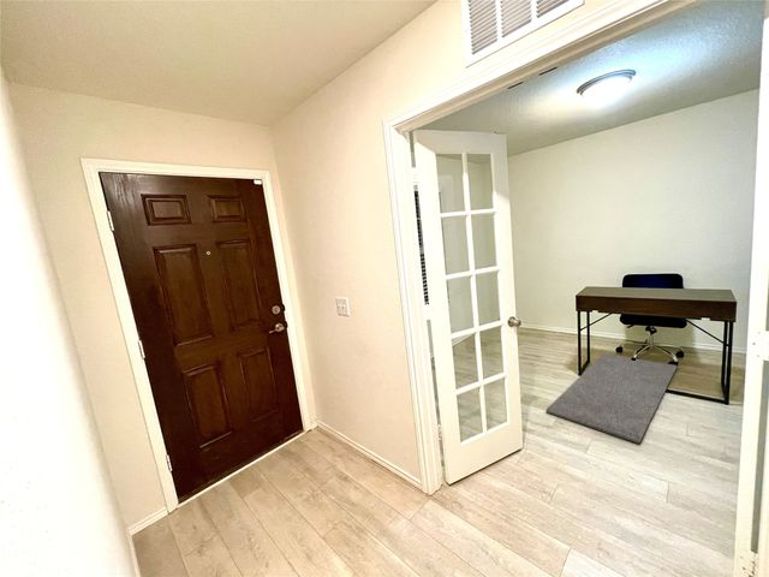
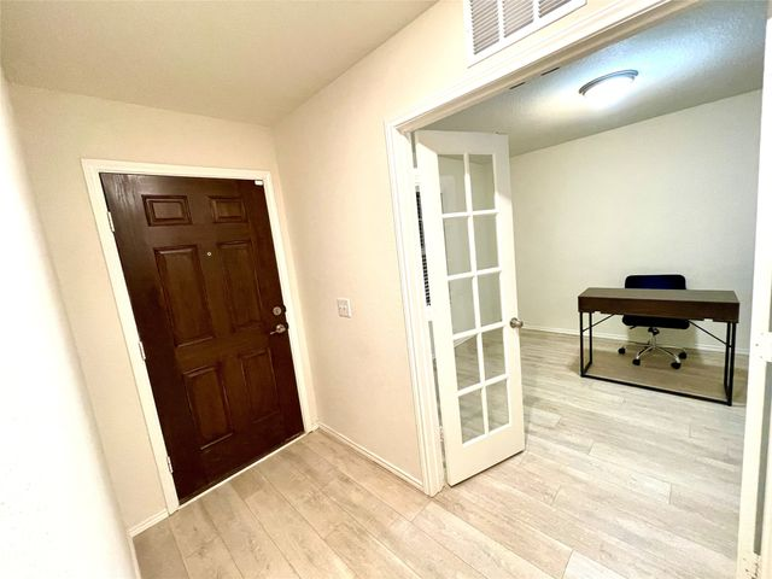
- rug (616, 386)
